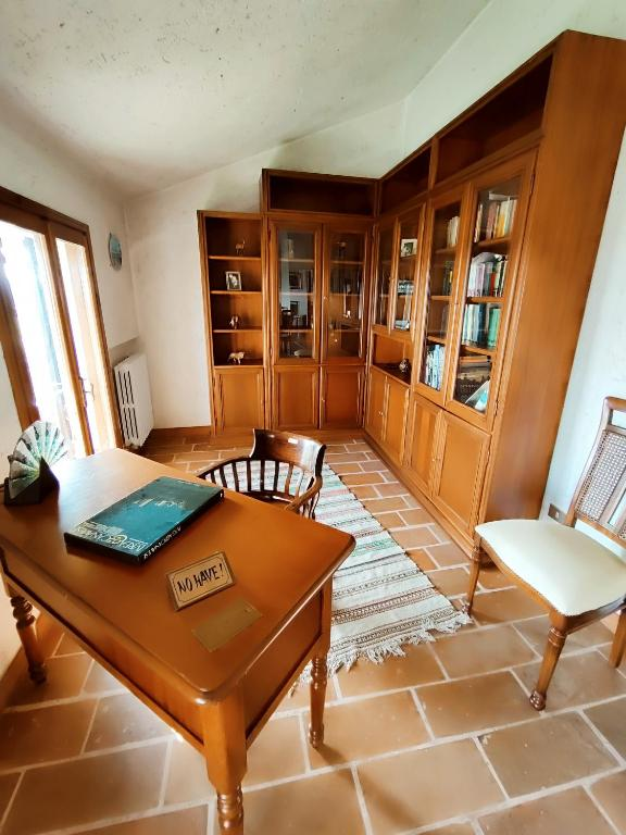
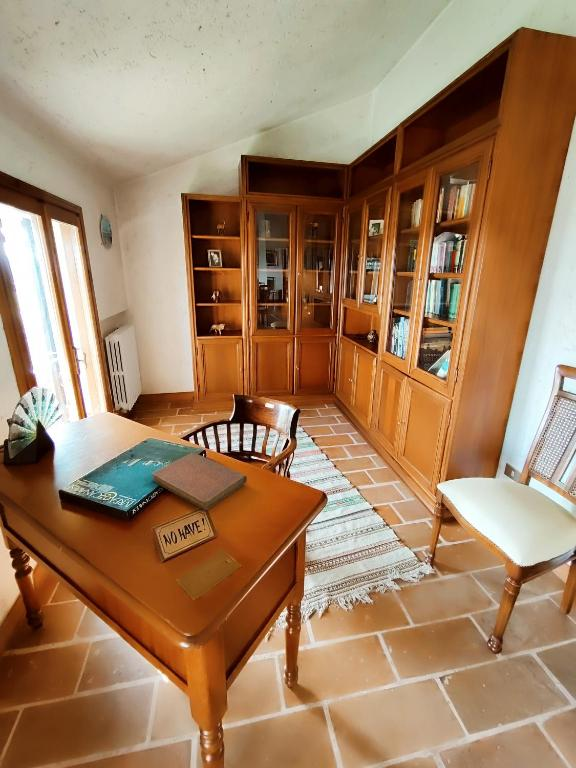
+ notebook (199, 477)
